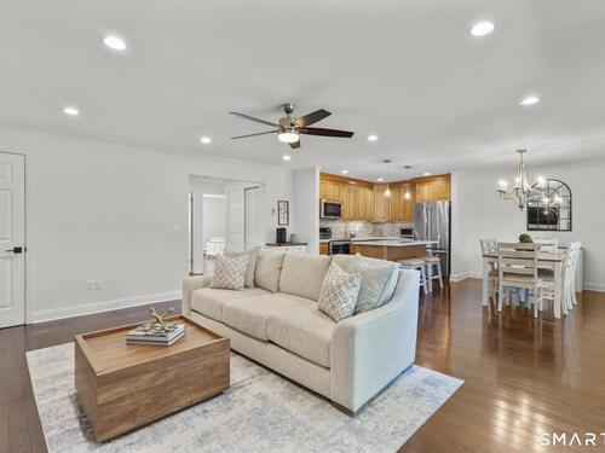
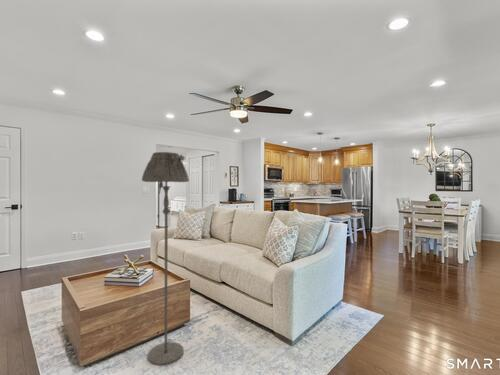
+ floor lamp (165, 253)
